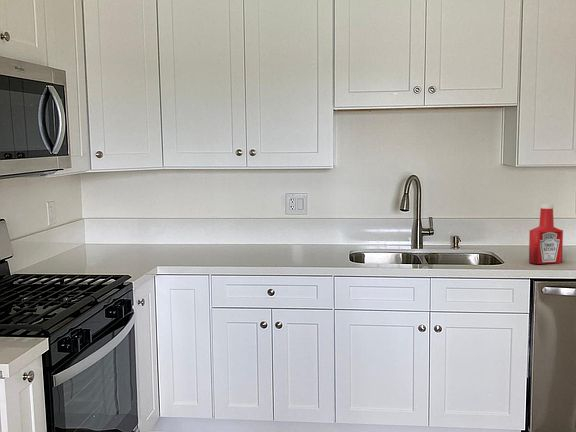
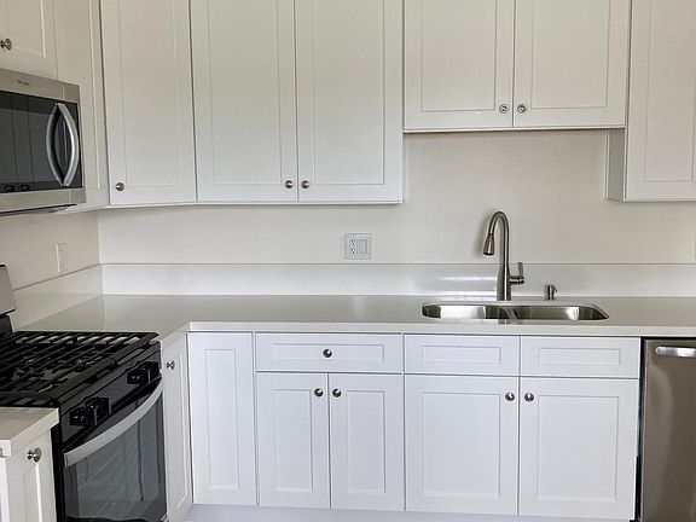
- soap bottle (546, 233)
